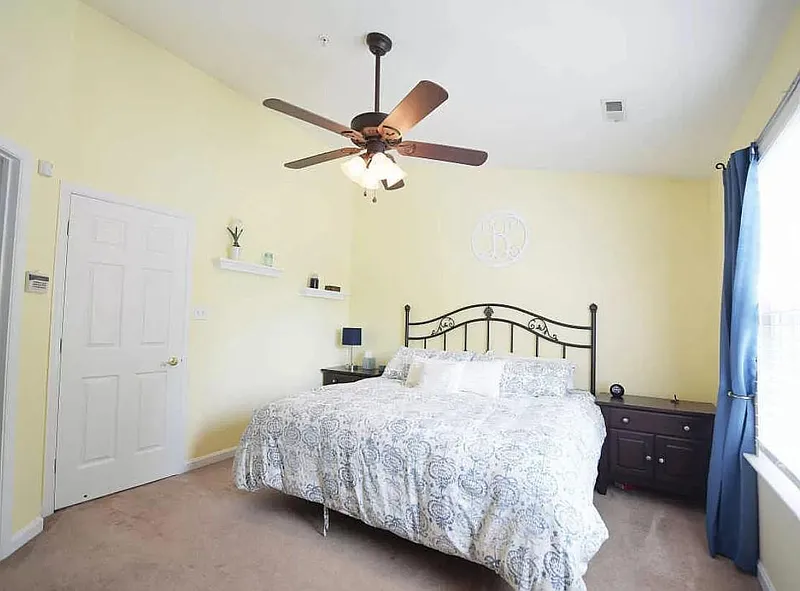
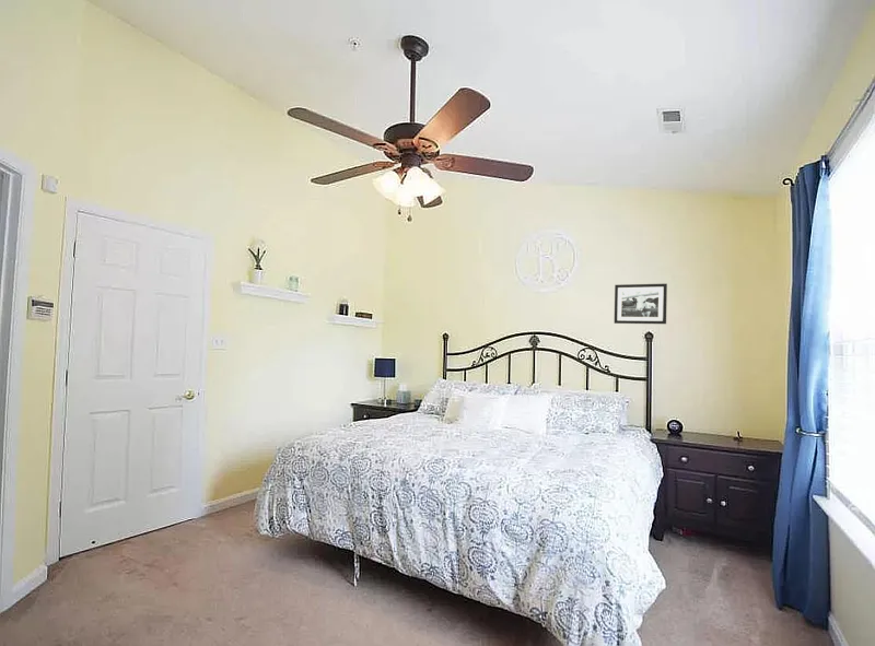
+ picture frame (640, 304)
